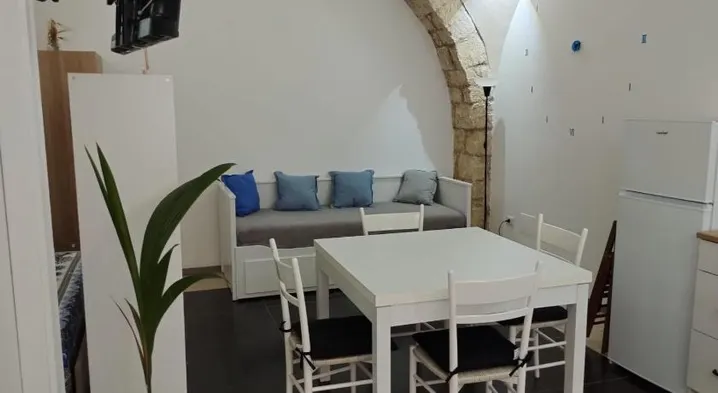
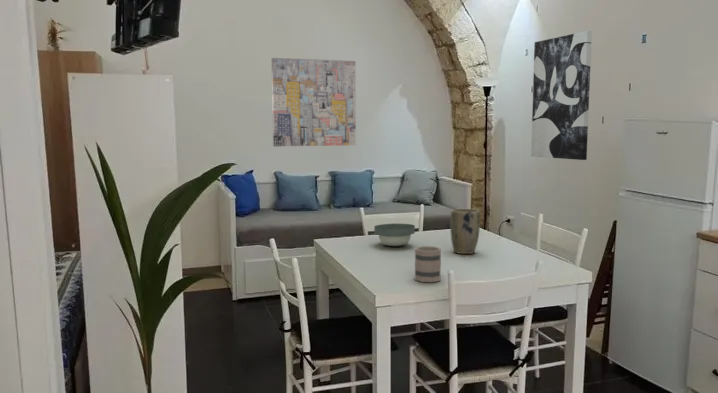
+ mug (430, 262)
+ wall art (559, 98)
+ wall art (314, 103)
+ plant pot (464, 231)
+ bowl (394, 235)
